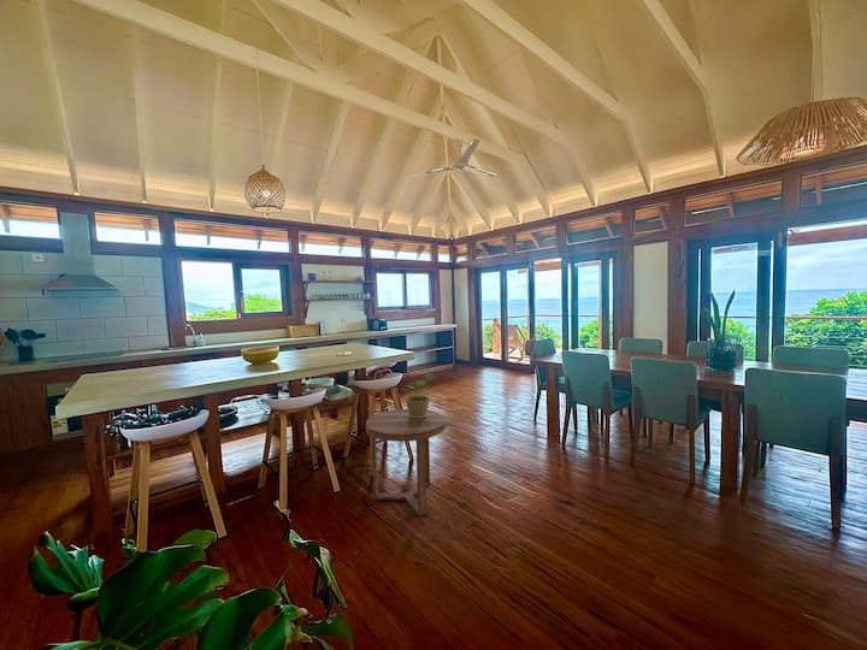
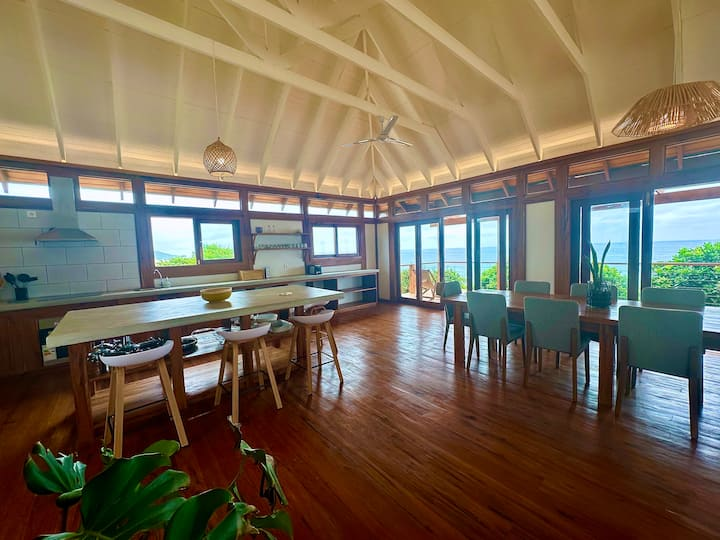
- side table (417, 459)
- potted plant (417, 395)
